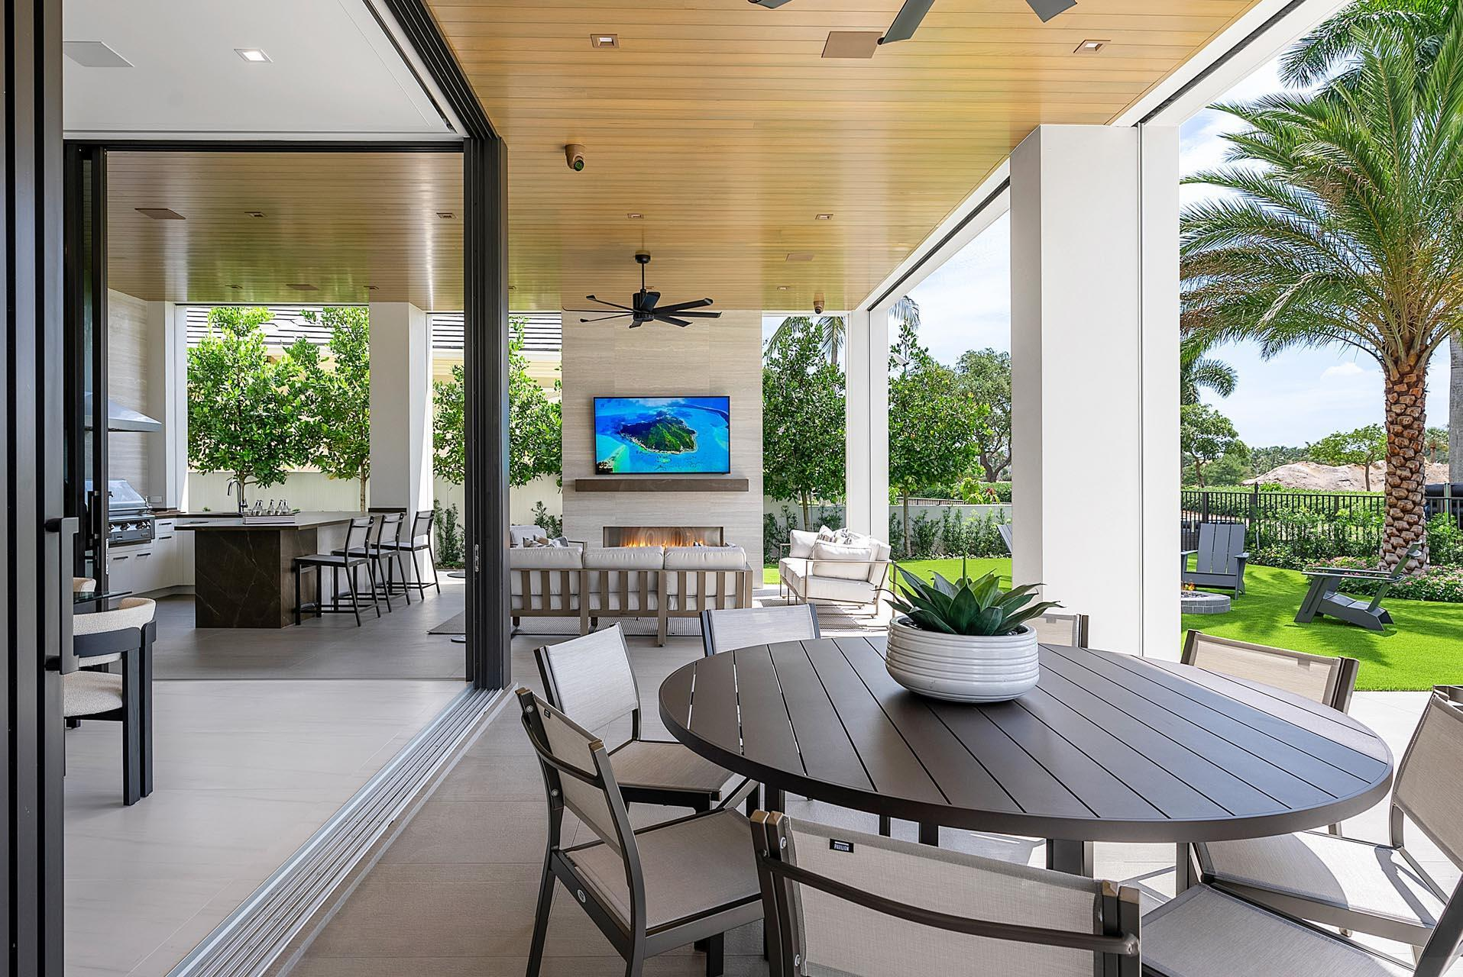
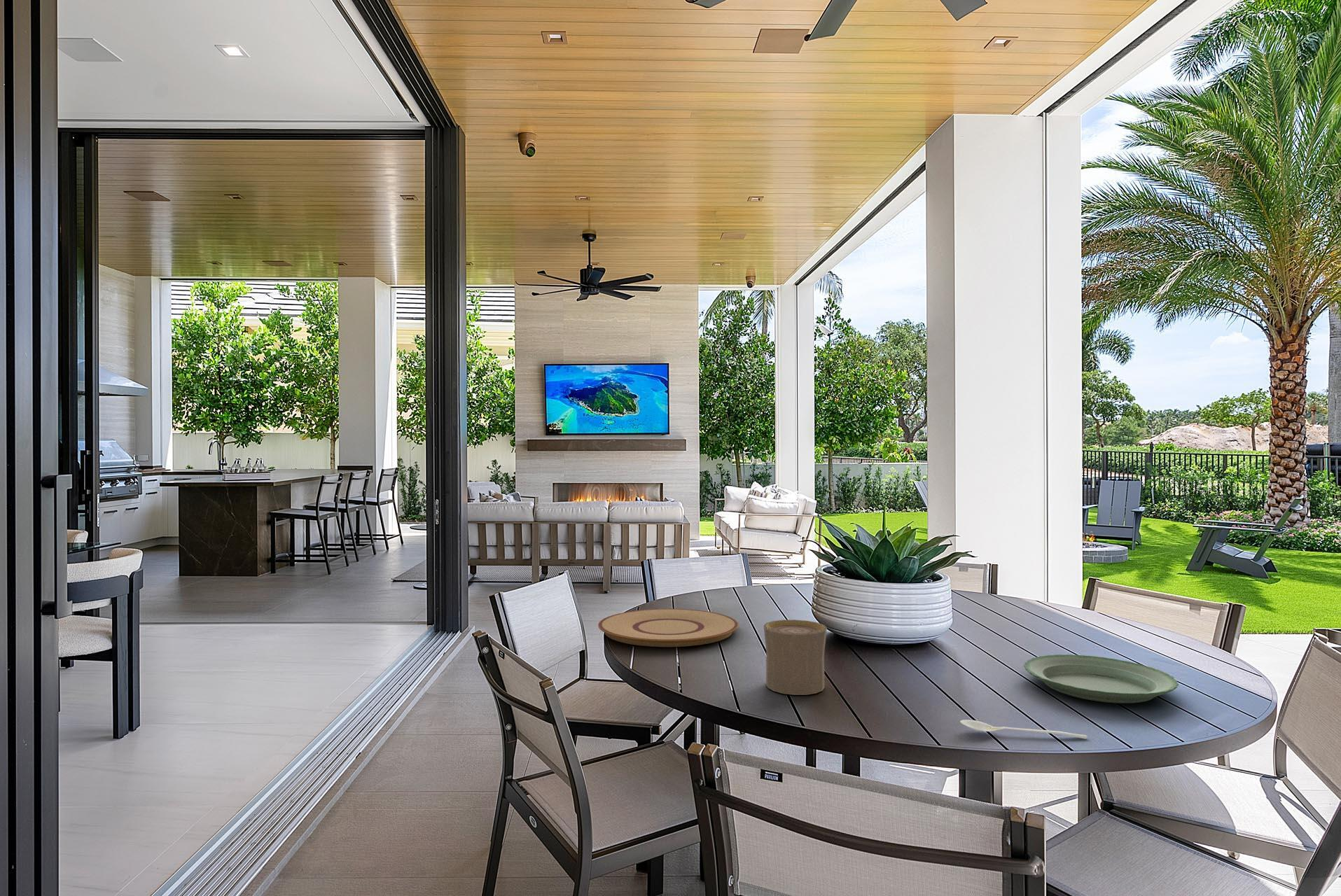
+ plate (668, 626)
+ stirrer (1022, 729)
+ plate (1097, 680)
+ cup (795, 656)
